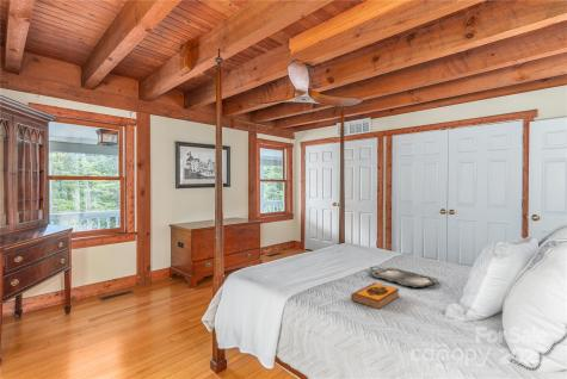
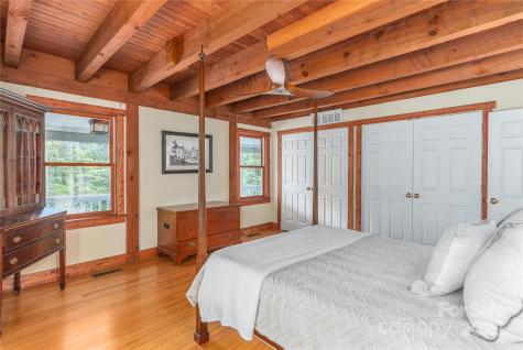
- serving tray (401, 275)
- hardback book (375, 294)
